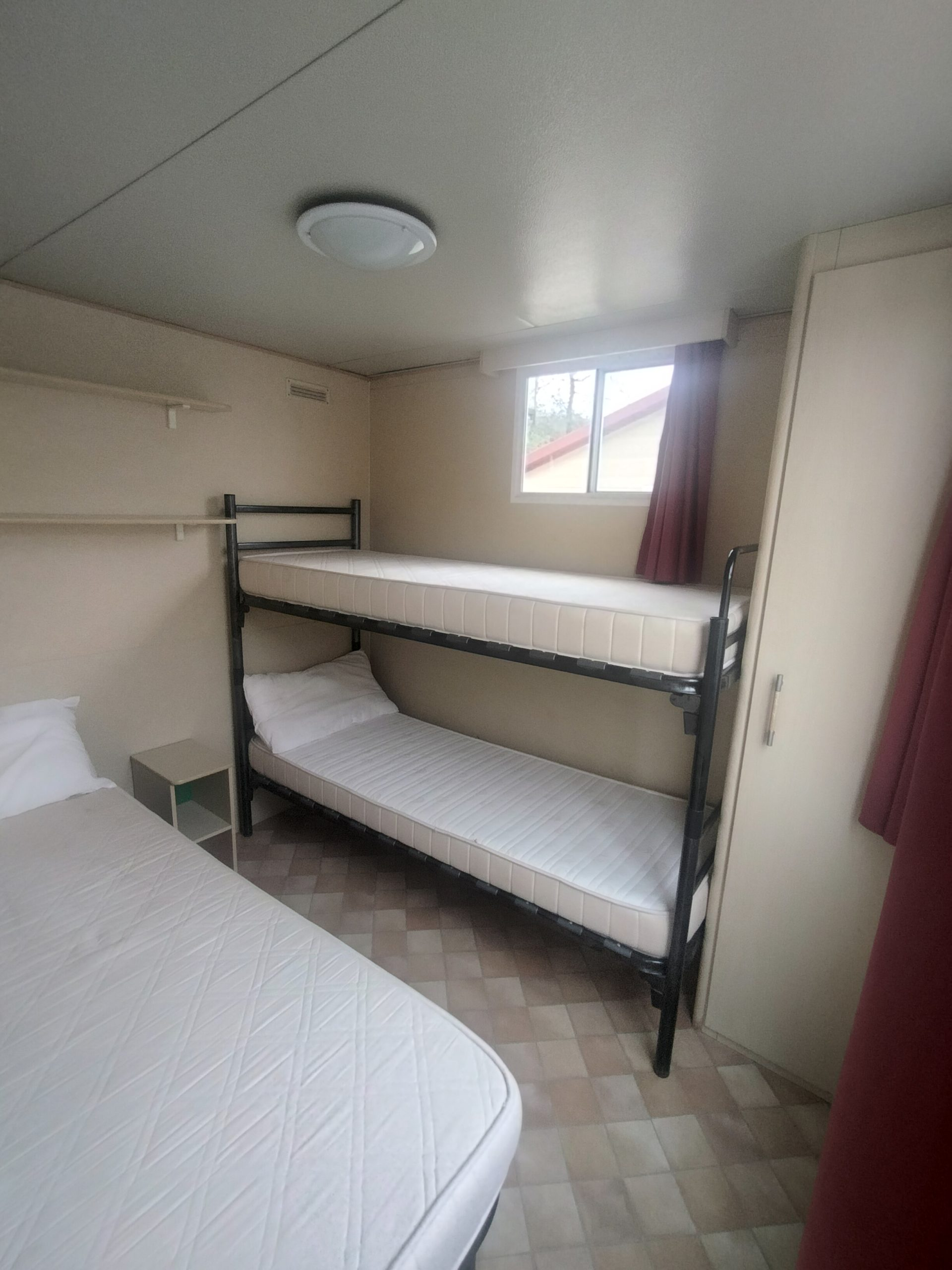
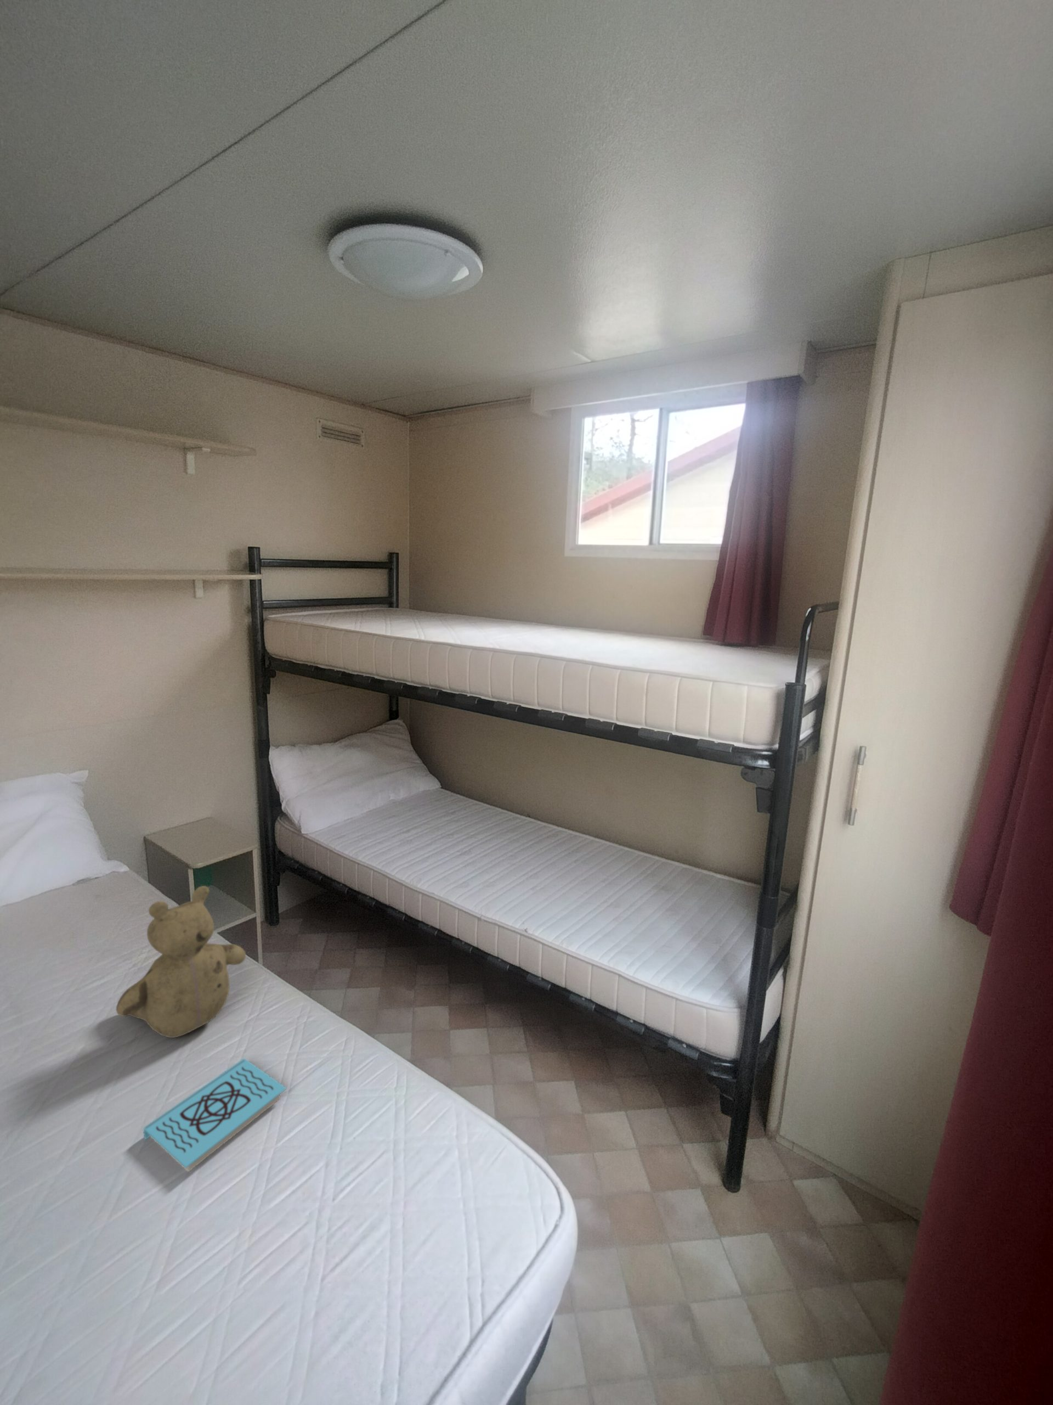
+ teddy bear (175, 953)
+ book (218, 1113)
